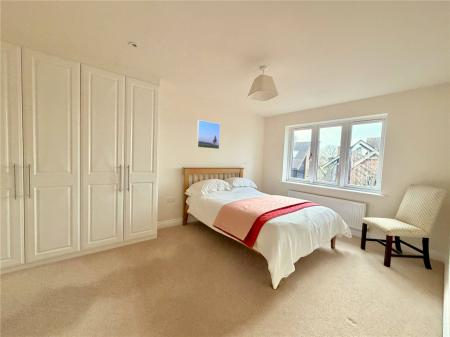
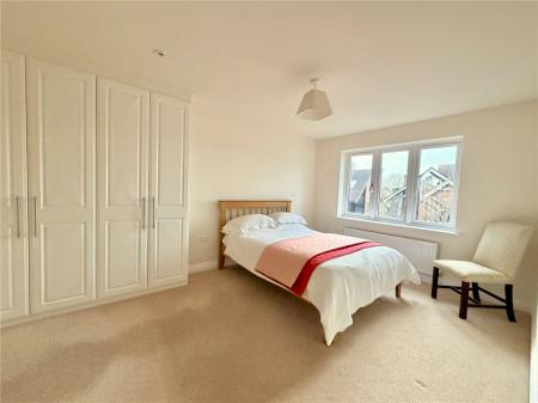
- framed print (208, 135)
